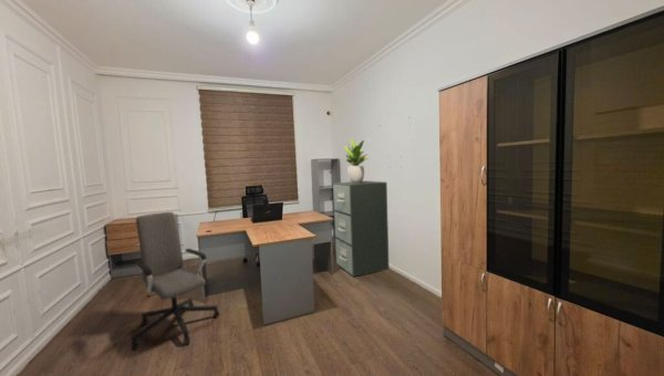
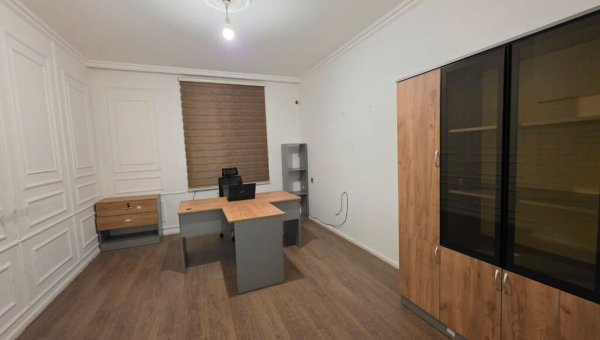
- potted plant (356, 160)
- filing cabinet (359, 224)
- office chair (170, 272)
